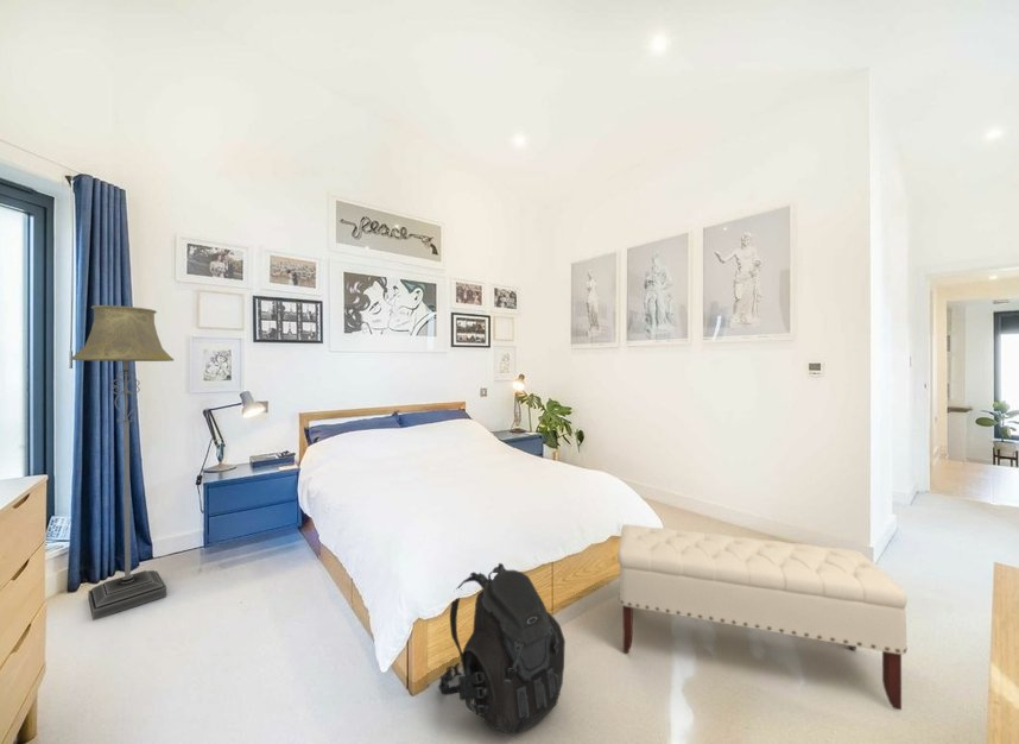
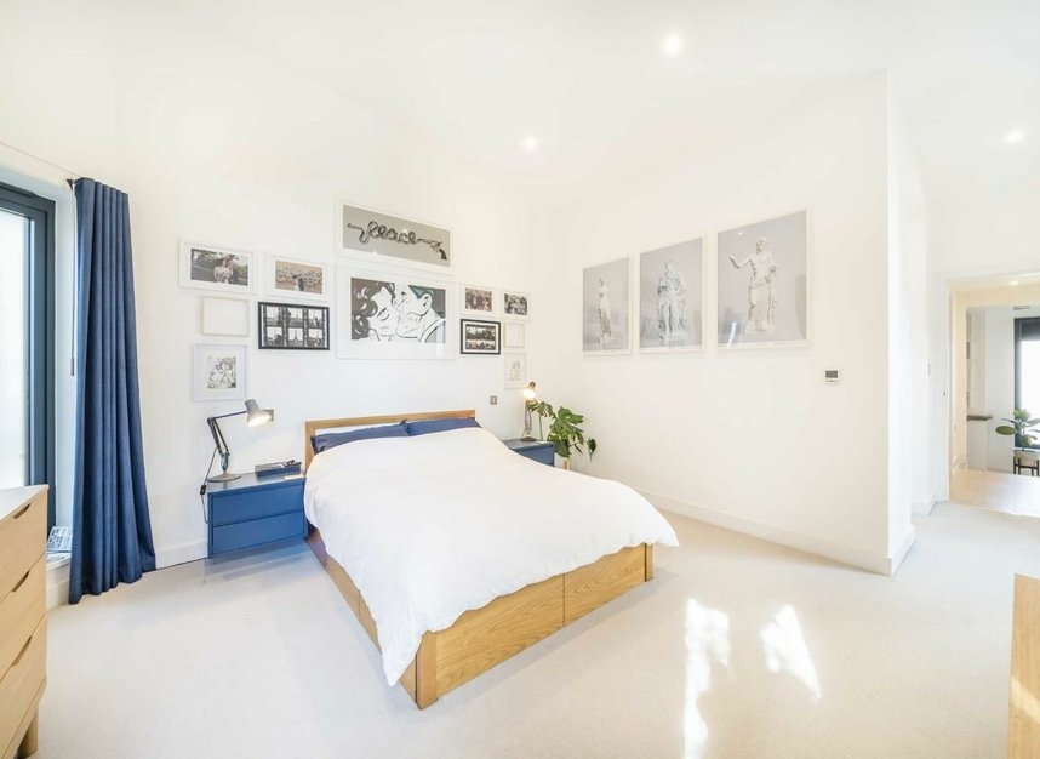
- floor lamp (126, 453)
- bench (739, 599)
- backpack (504, 635)
